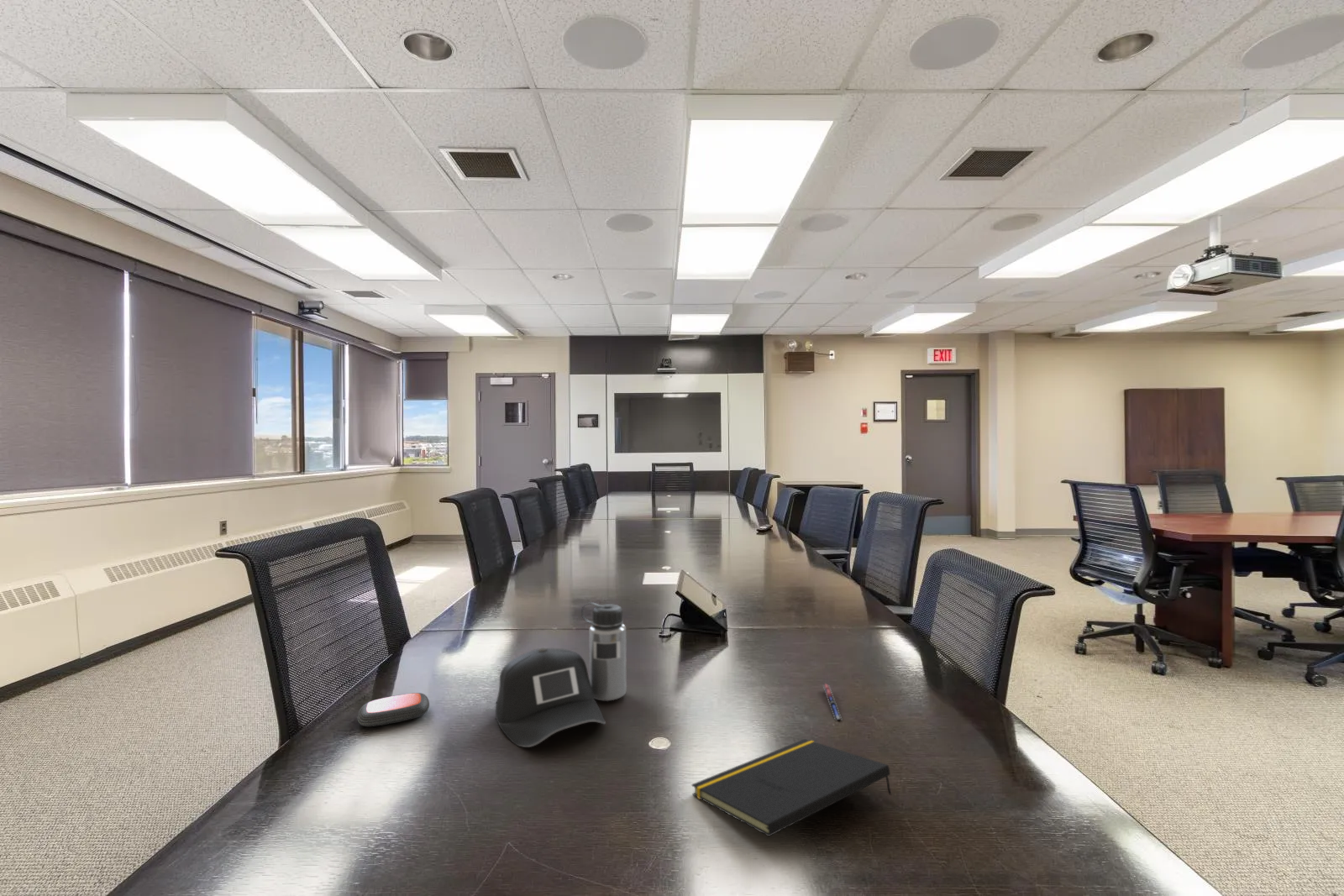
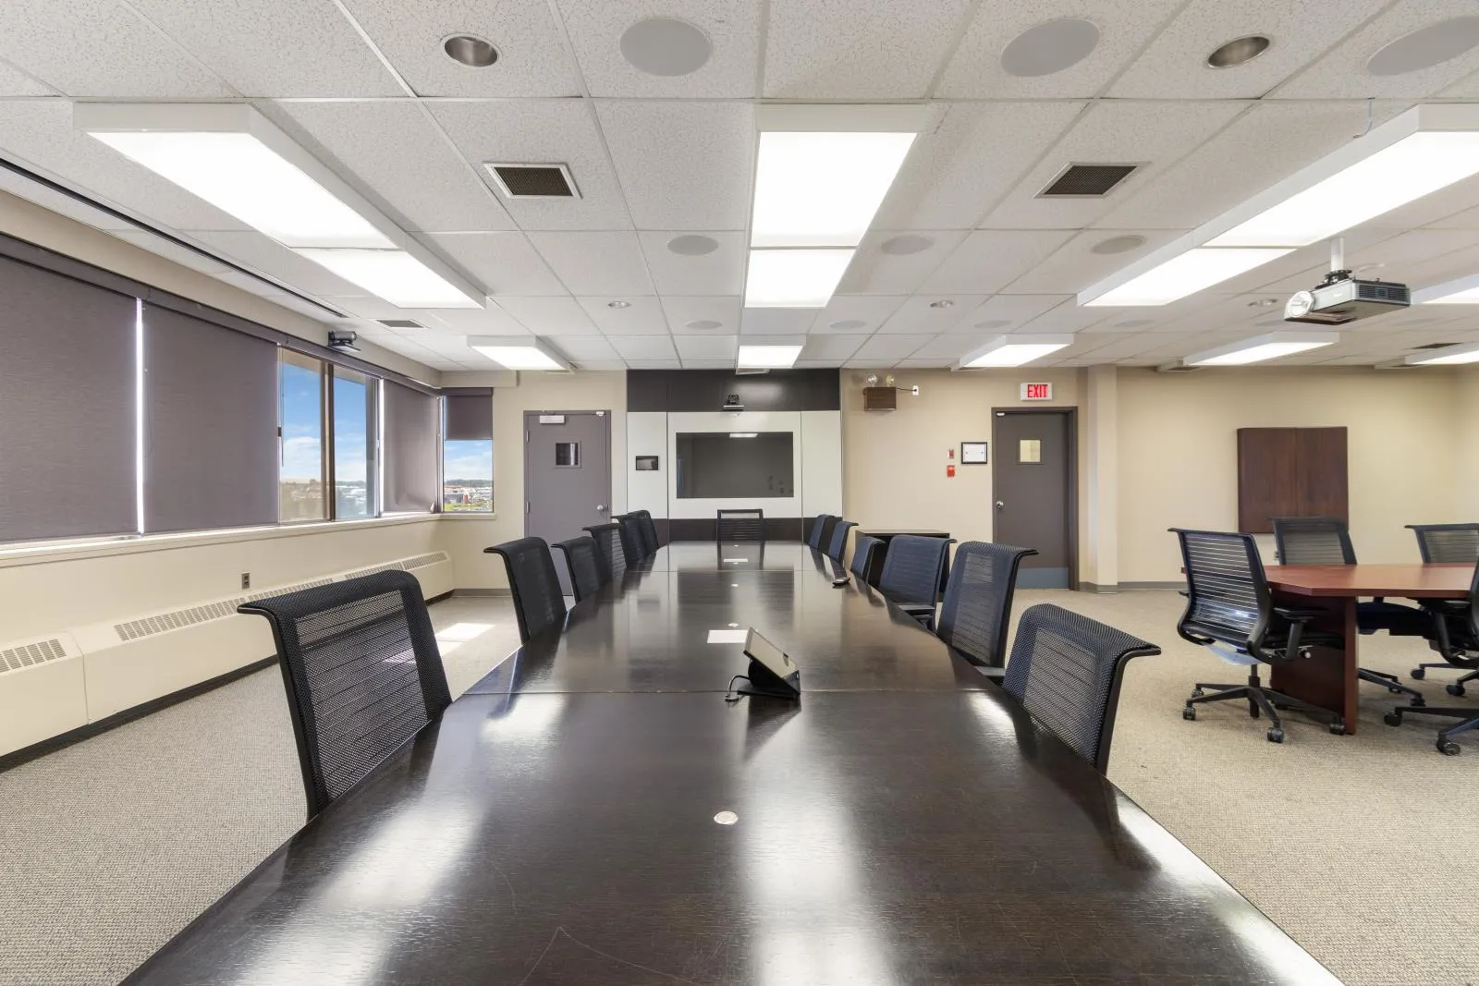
- pen (832, 700)
- water bottle (556, 665)
- notepad (790, 779)
- remote control (394, 709)
